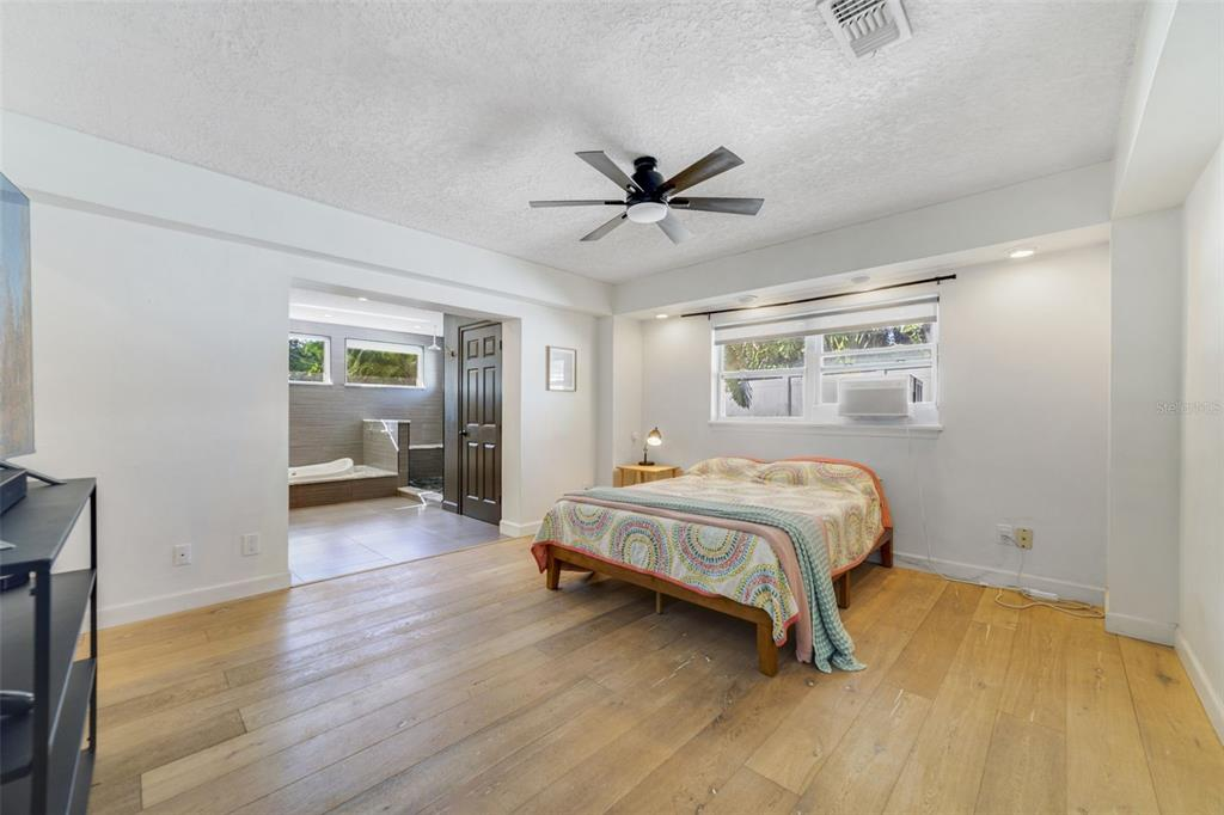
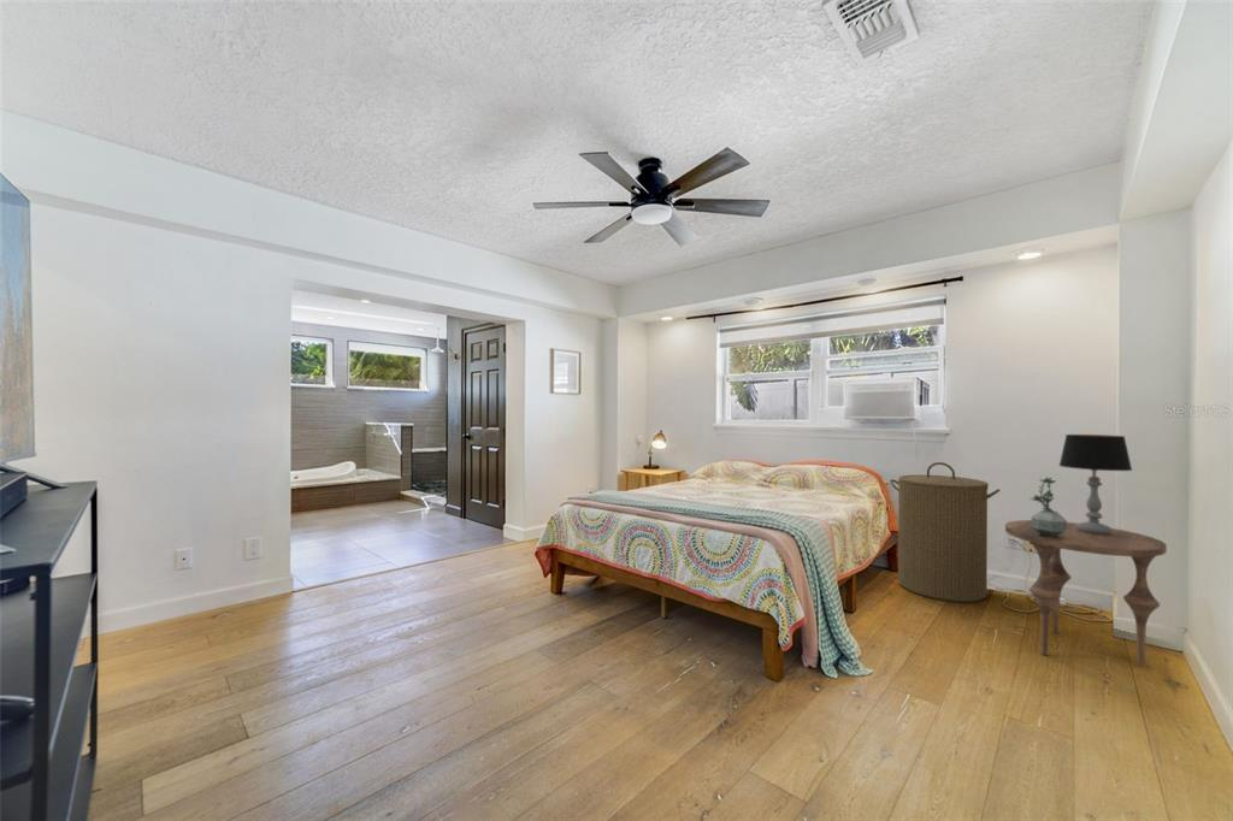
+ potted plant (1046, 506)
+ table lamp (1093, 483)
+ side table (1067, 580)
+ laundry hamper (940, 525)
